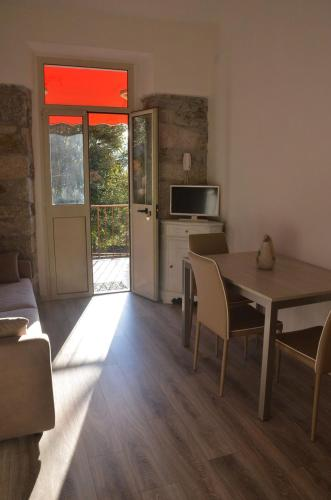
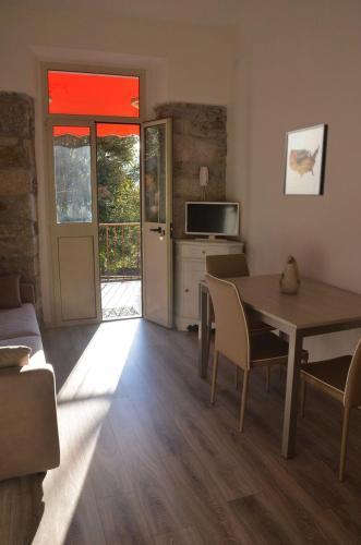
+ wall art (303, 162)
